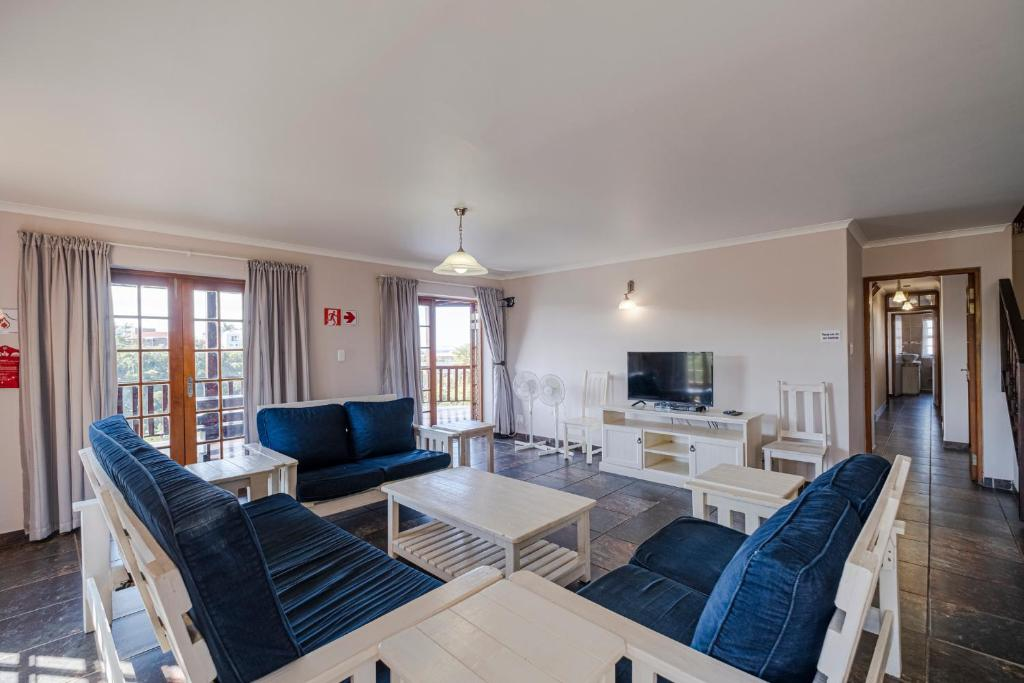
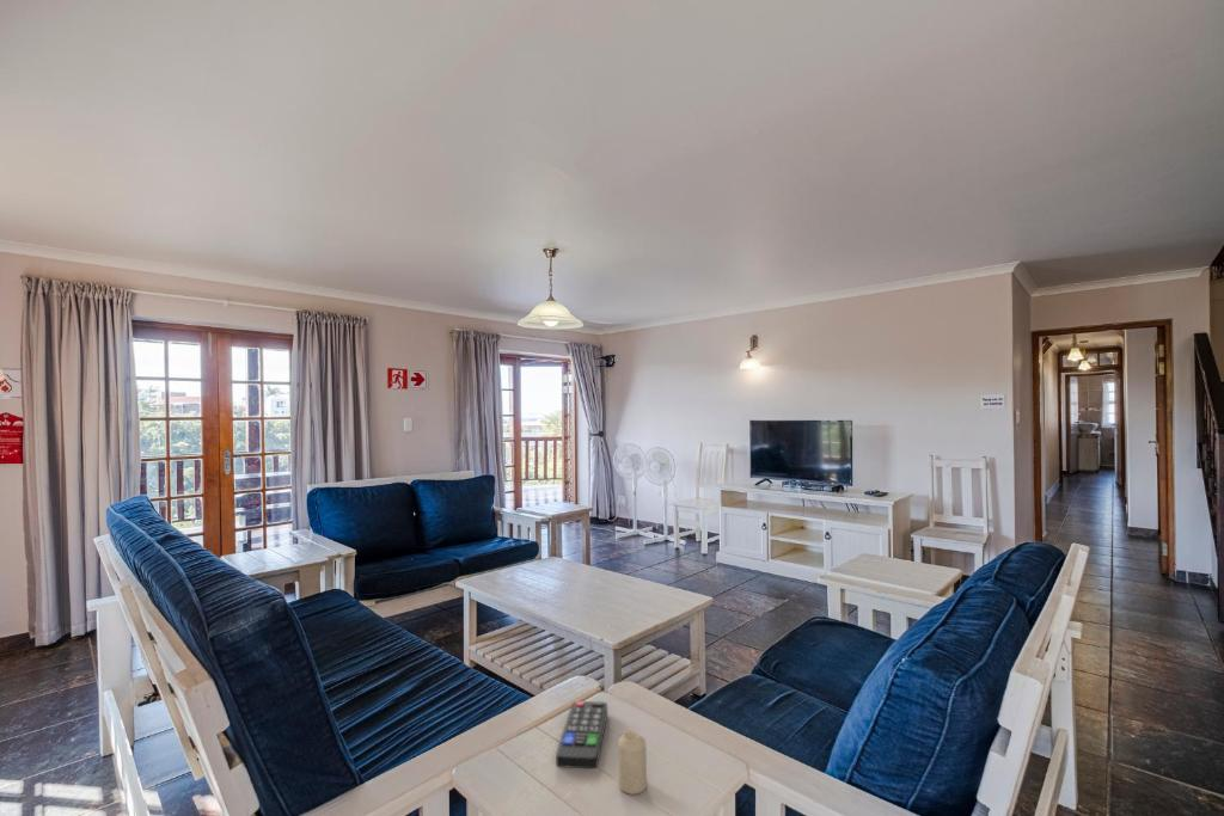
+ remote control (583, 731)
+ candle (632, 760)
